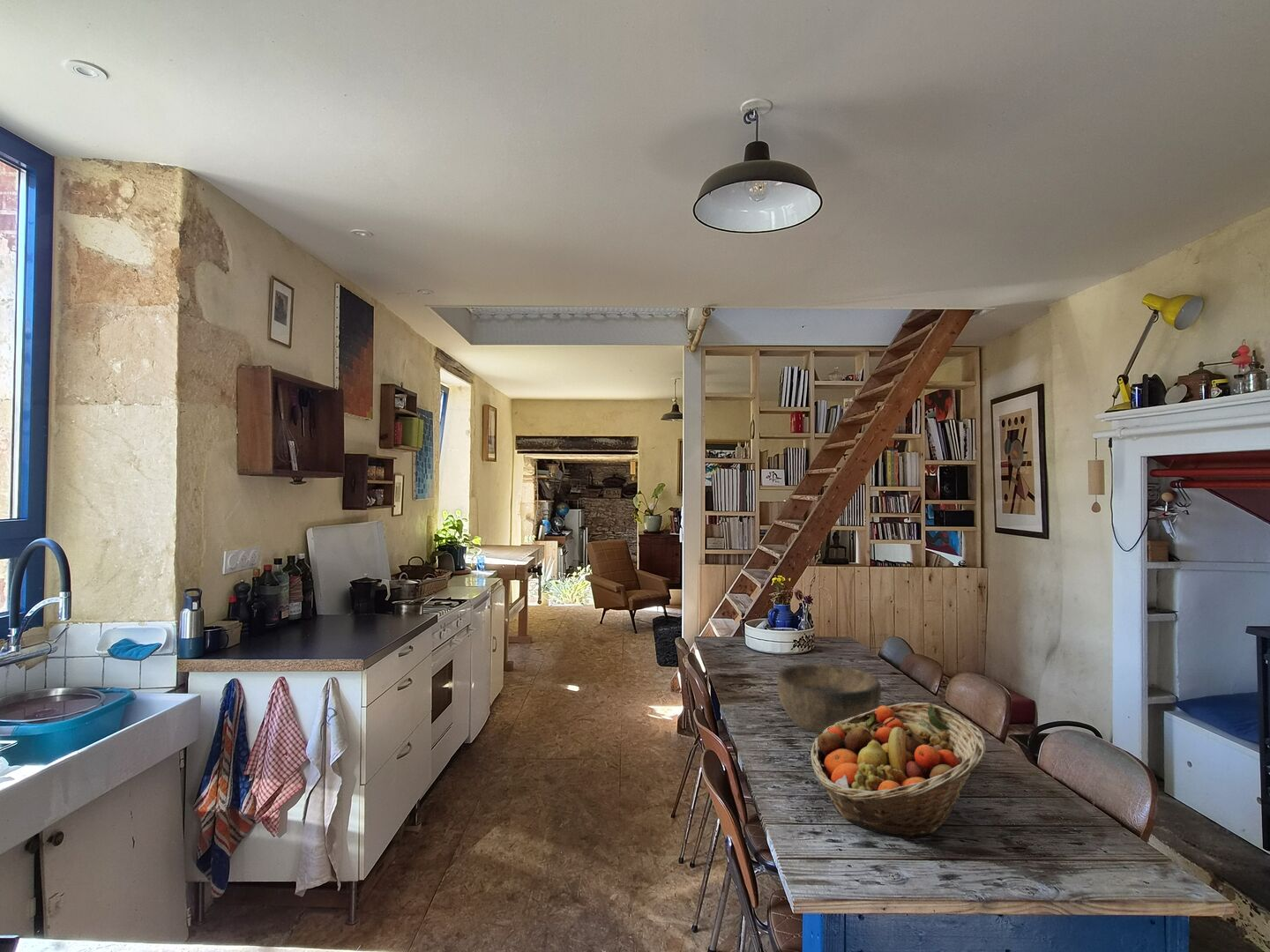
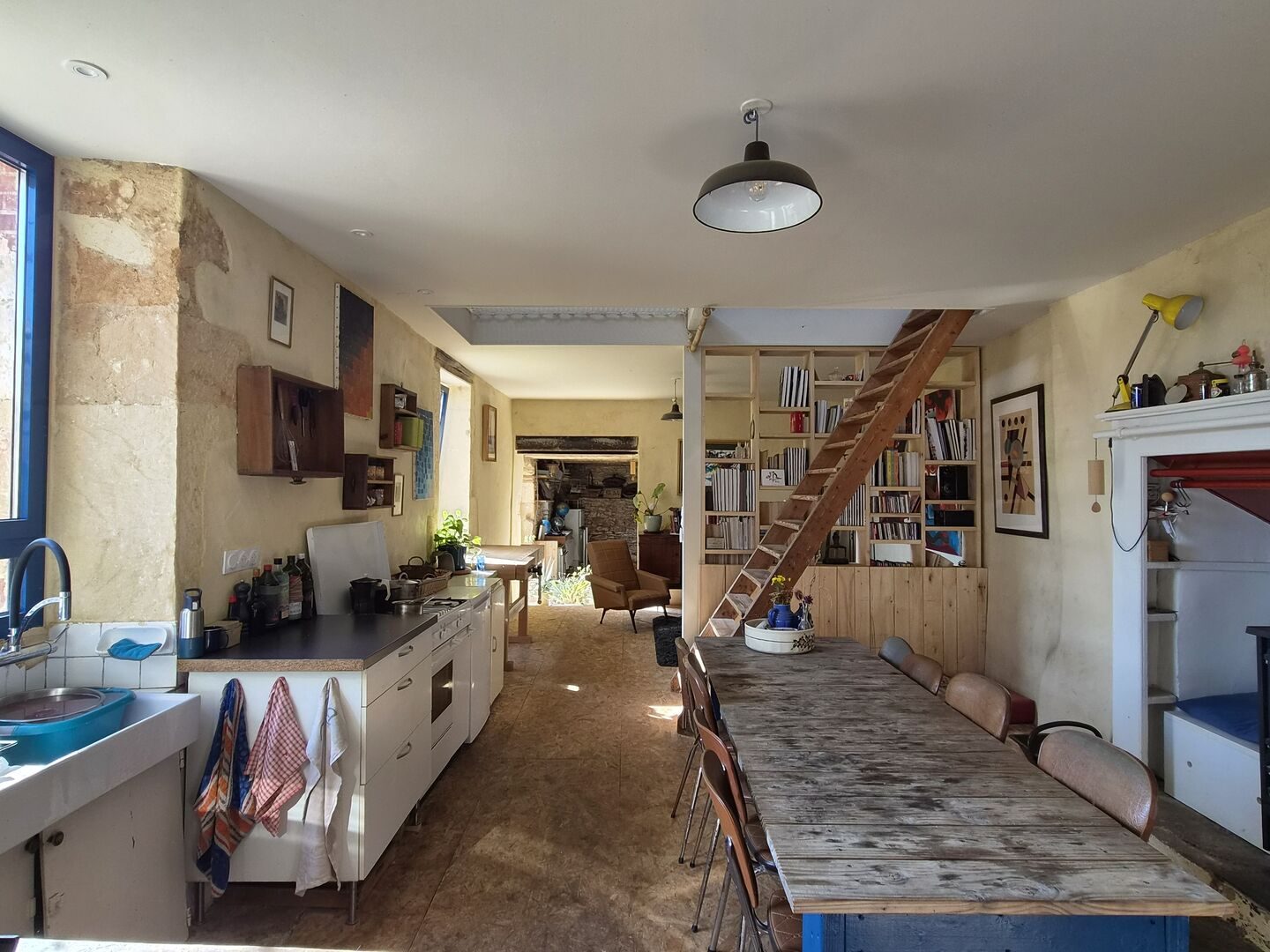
- bowl (827, 698)
- fruit basket (893, 760)
